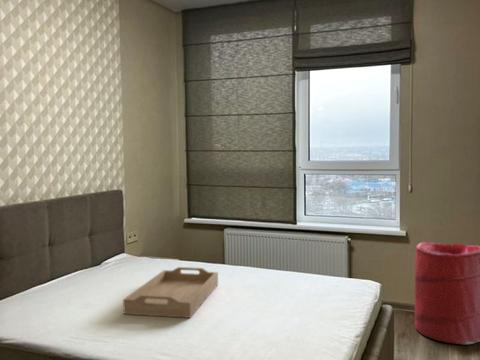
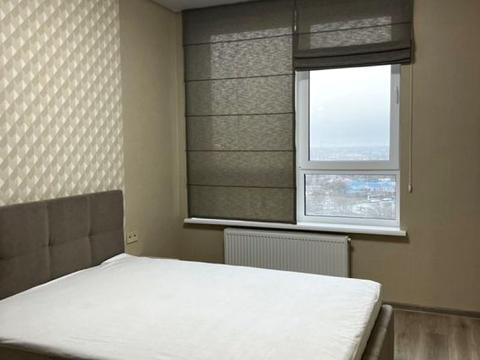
- serving tray (175, 289)
- laundry hamper (449, 287)
